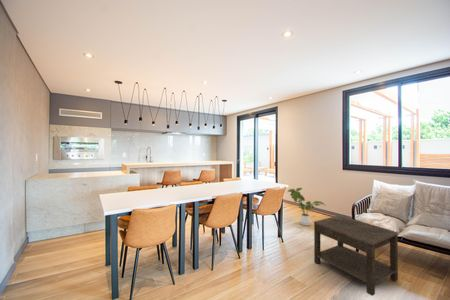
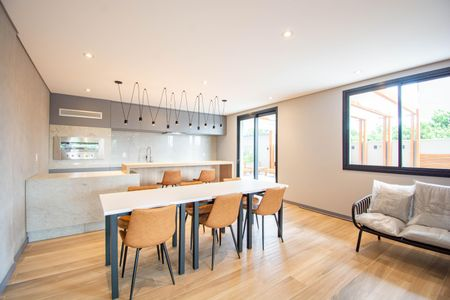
- house plant (302, 206)
- side table (353, 247)
